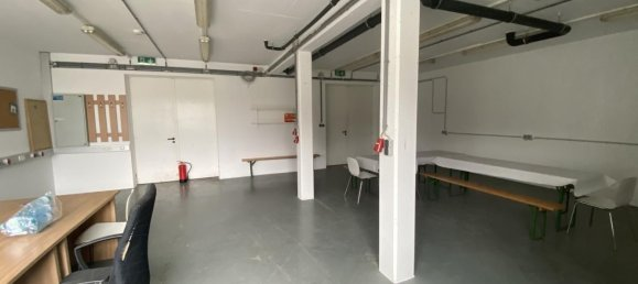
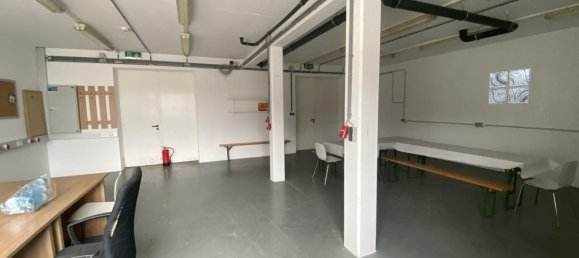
+ wall art (508, 86)
